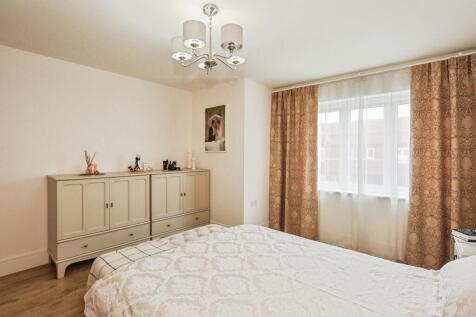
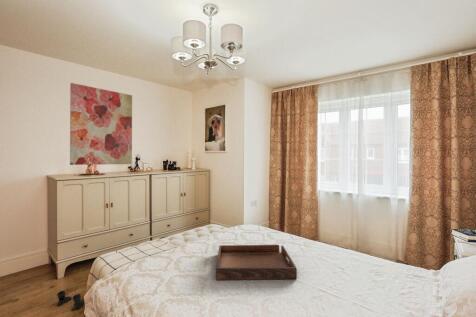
+ wall art (103, 127)
+ boots (70, 298)
+ serving tray (253, 260)
